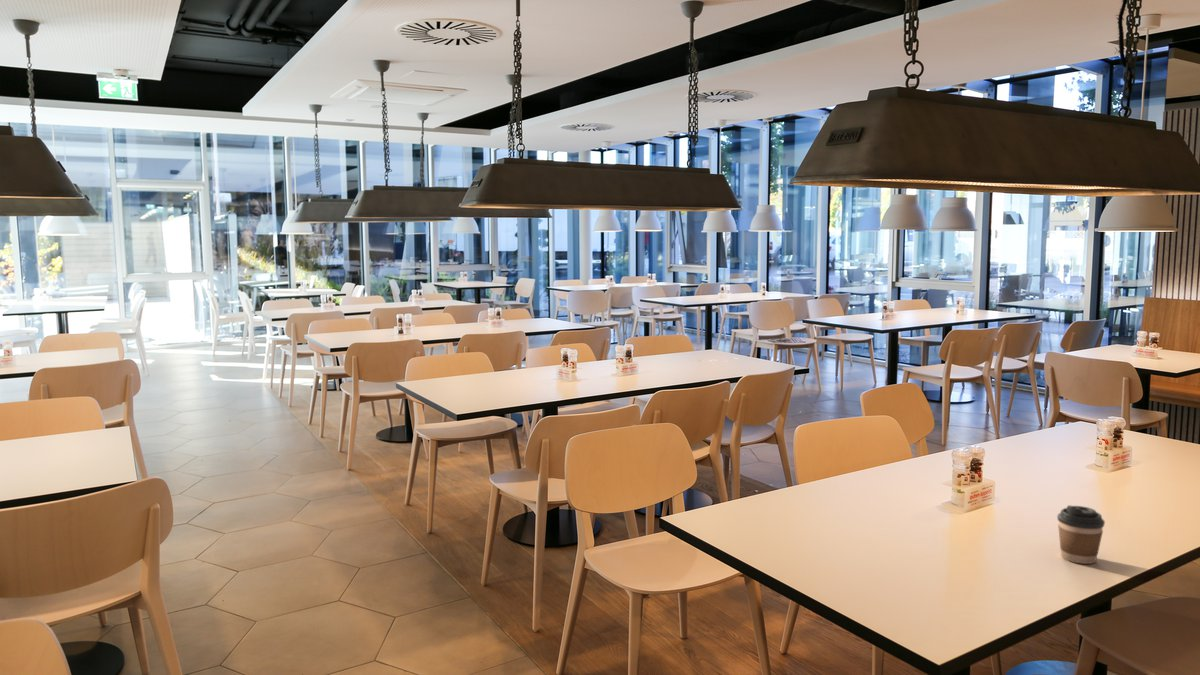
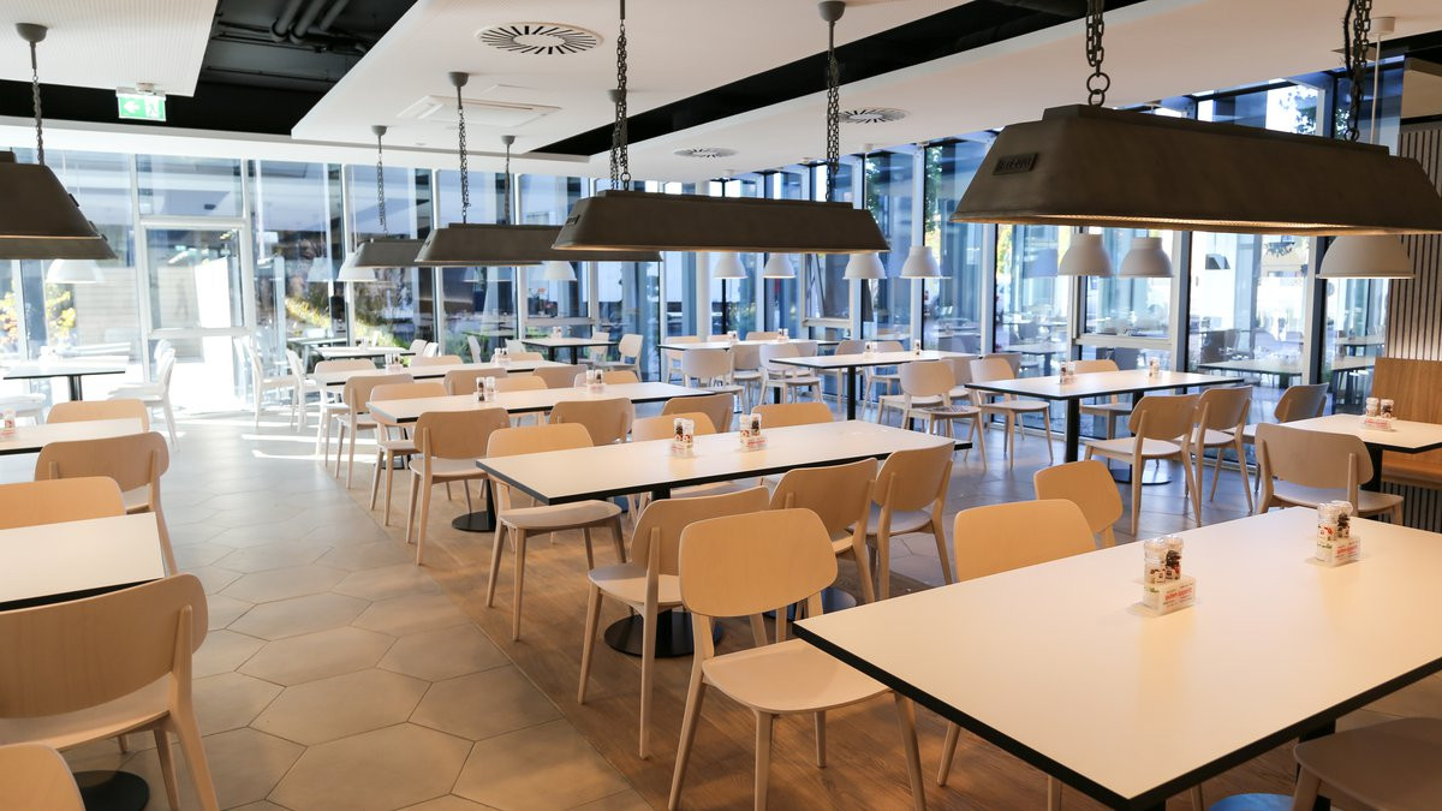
- coffee cup (1080, 532)
